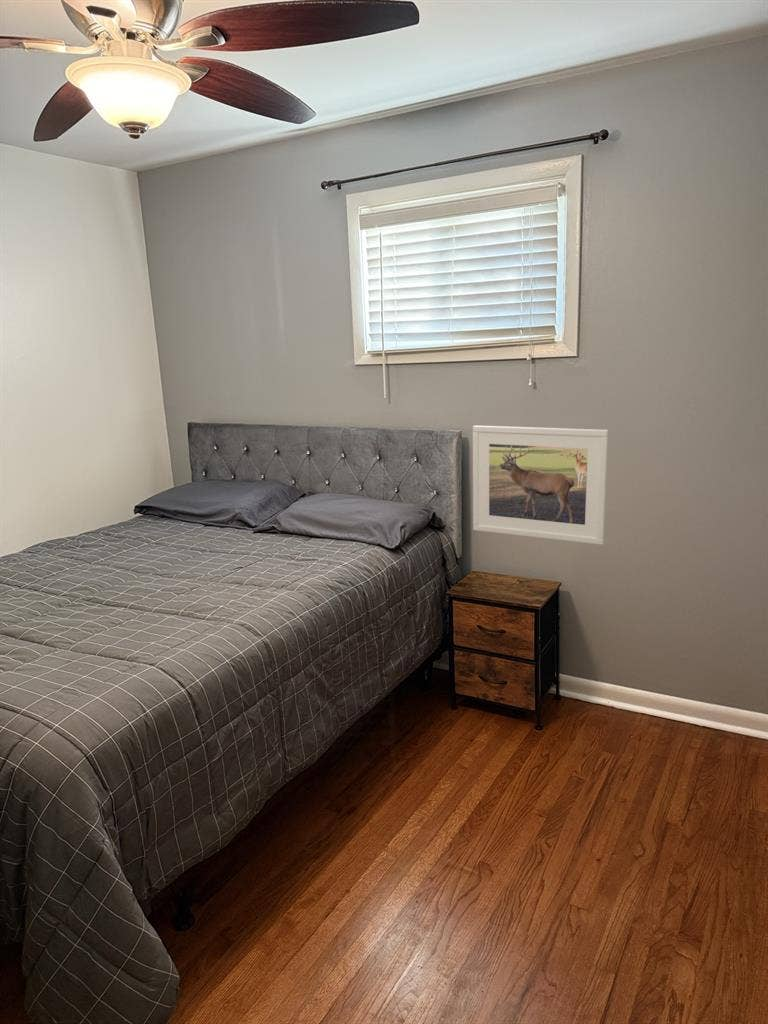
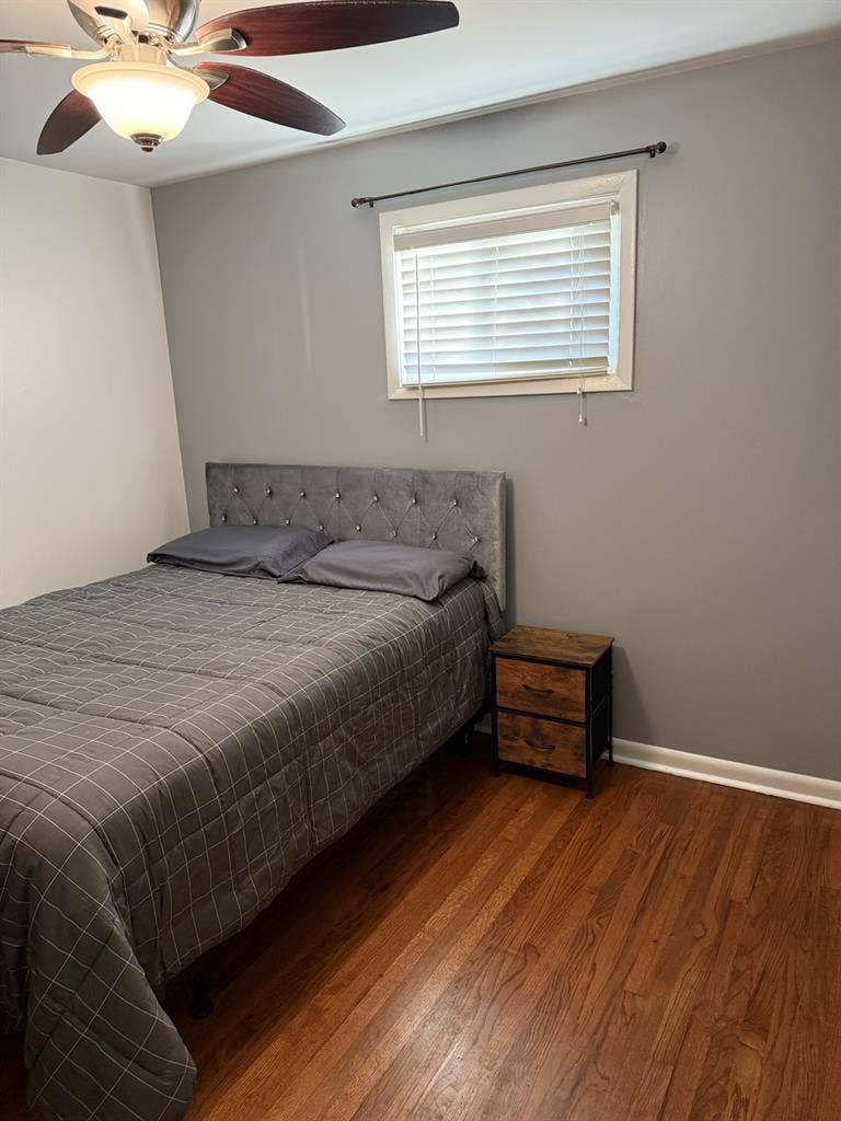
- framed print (536, 483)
